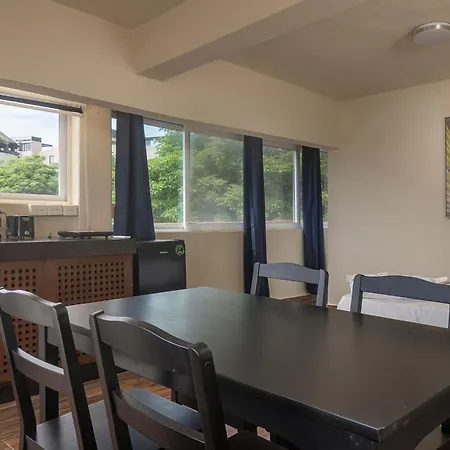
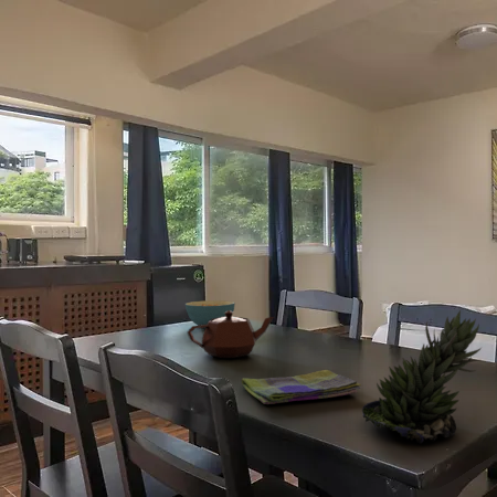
+ dish towel (299, 384)
+ succulent plant (423, 369)
+ teapot (232, 332)
+ cereal bowl (210, 315)
